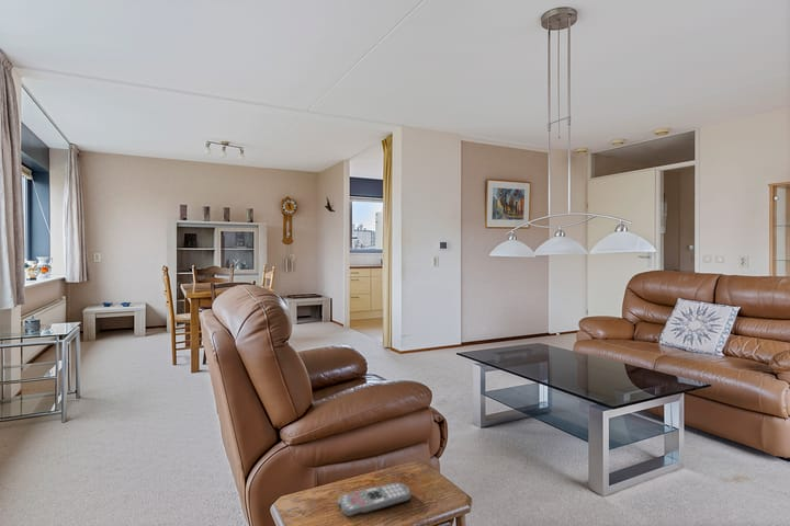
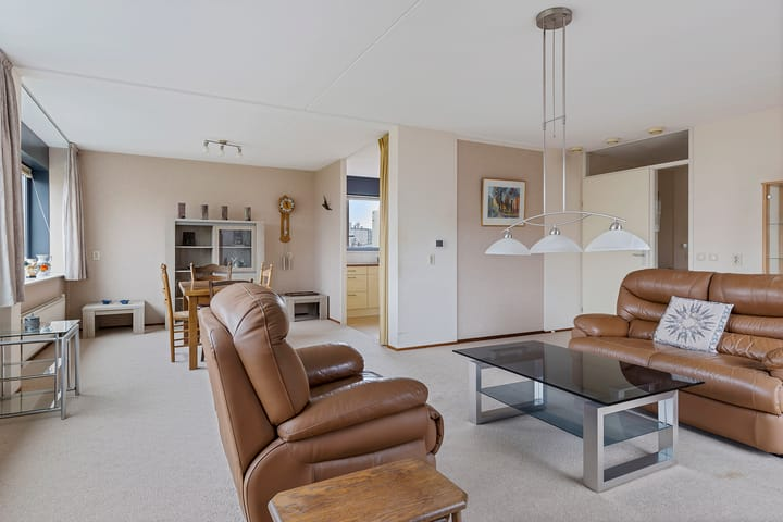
- remote control (375, 499)
